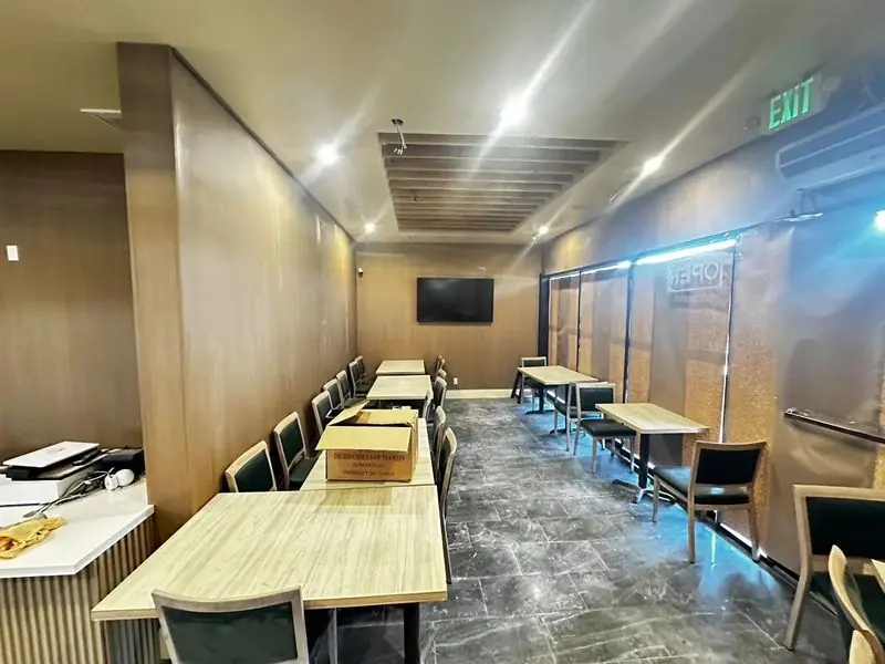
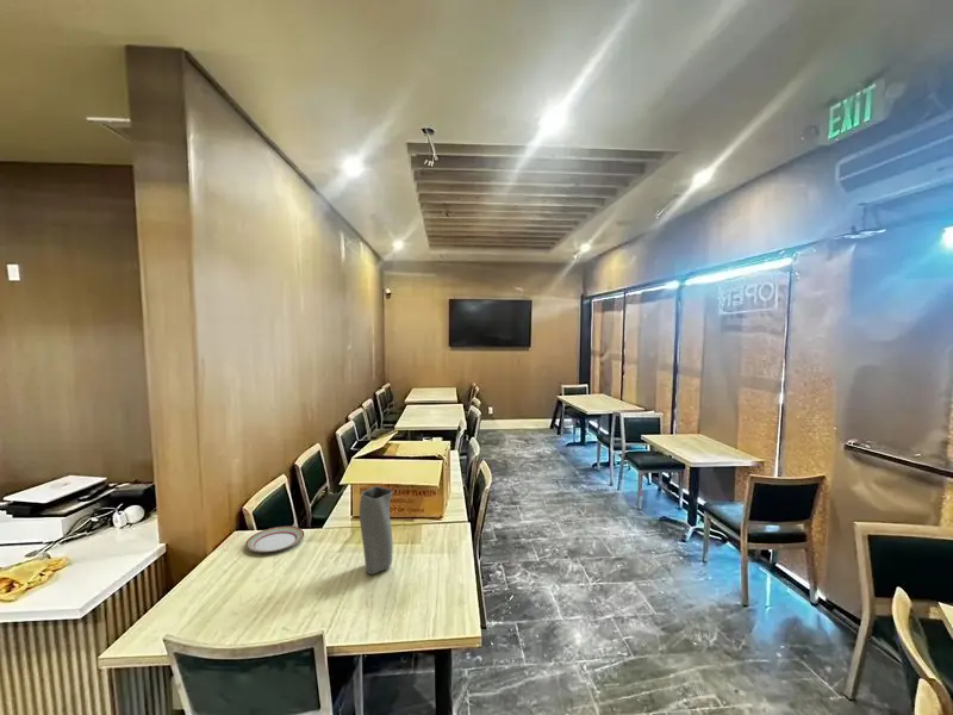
+ plate (275, 540)
+ vase (376, 530)
